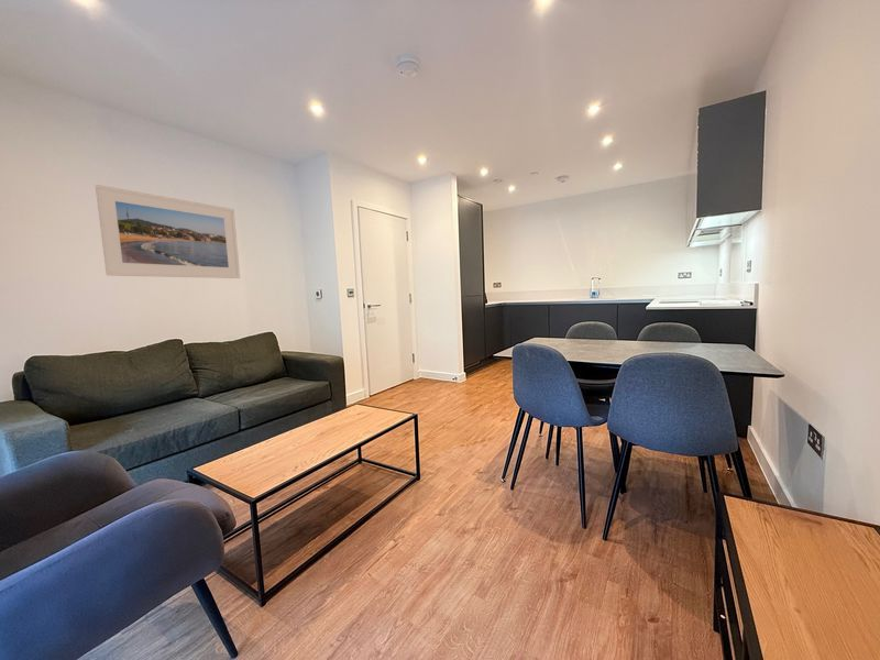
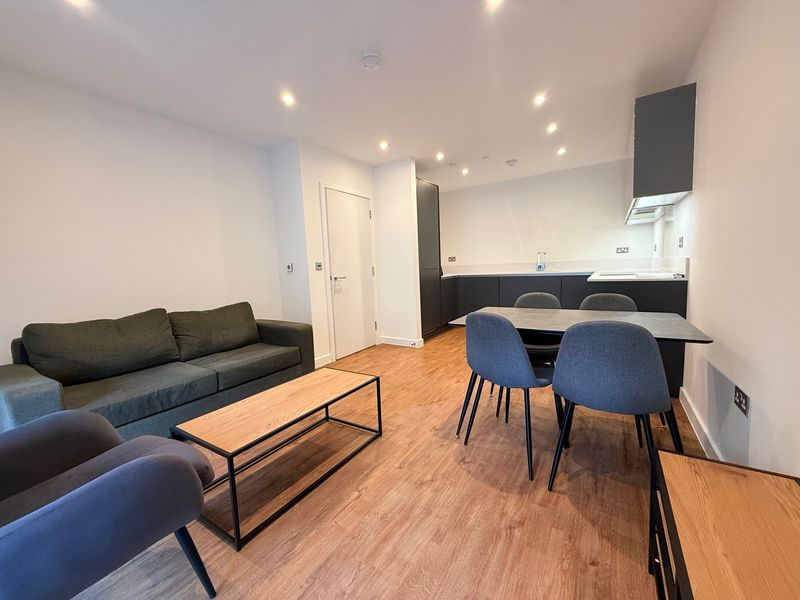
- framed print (177, 238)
